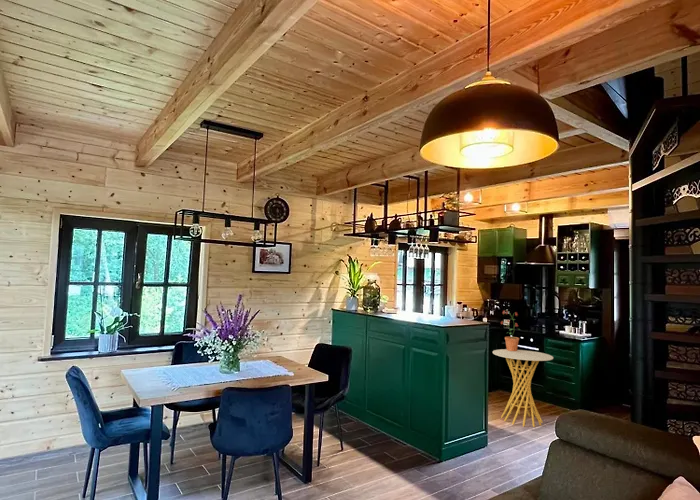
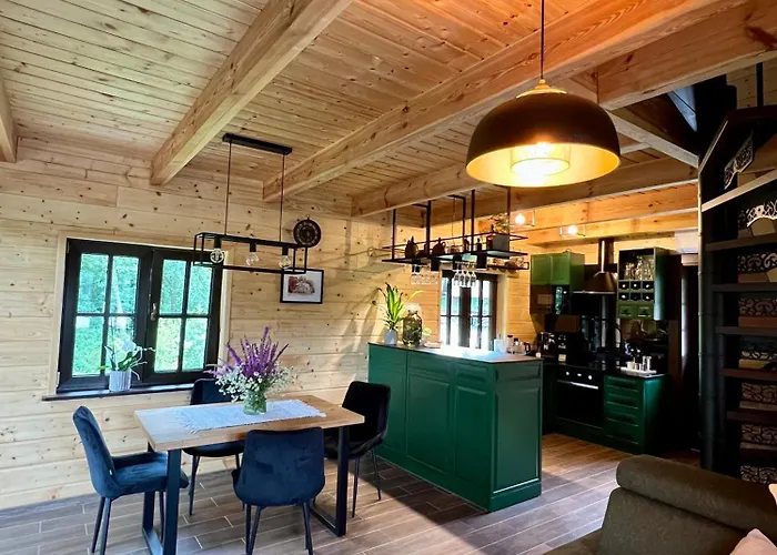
- potted plant (511, 329)
- side table (521, 387)
